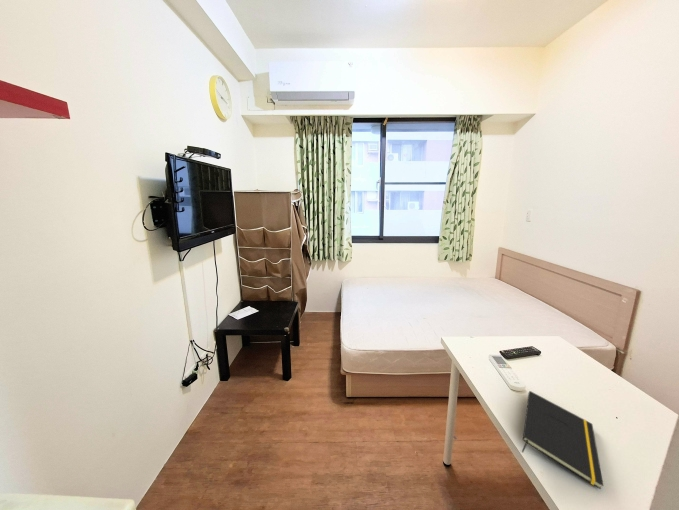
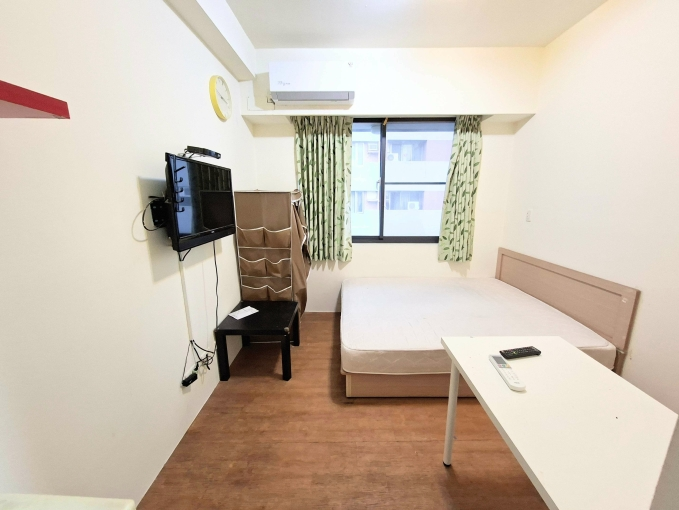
- notepad (559, 431)
